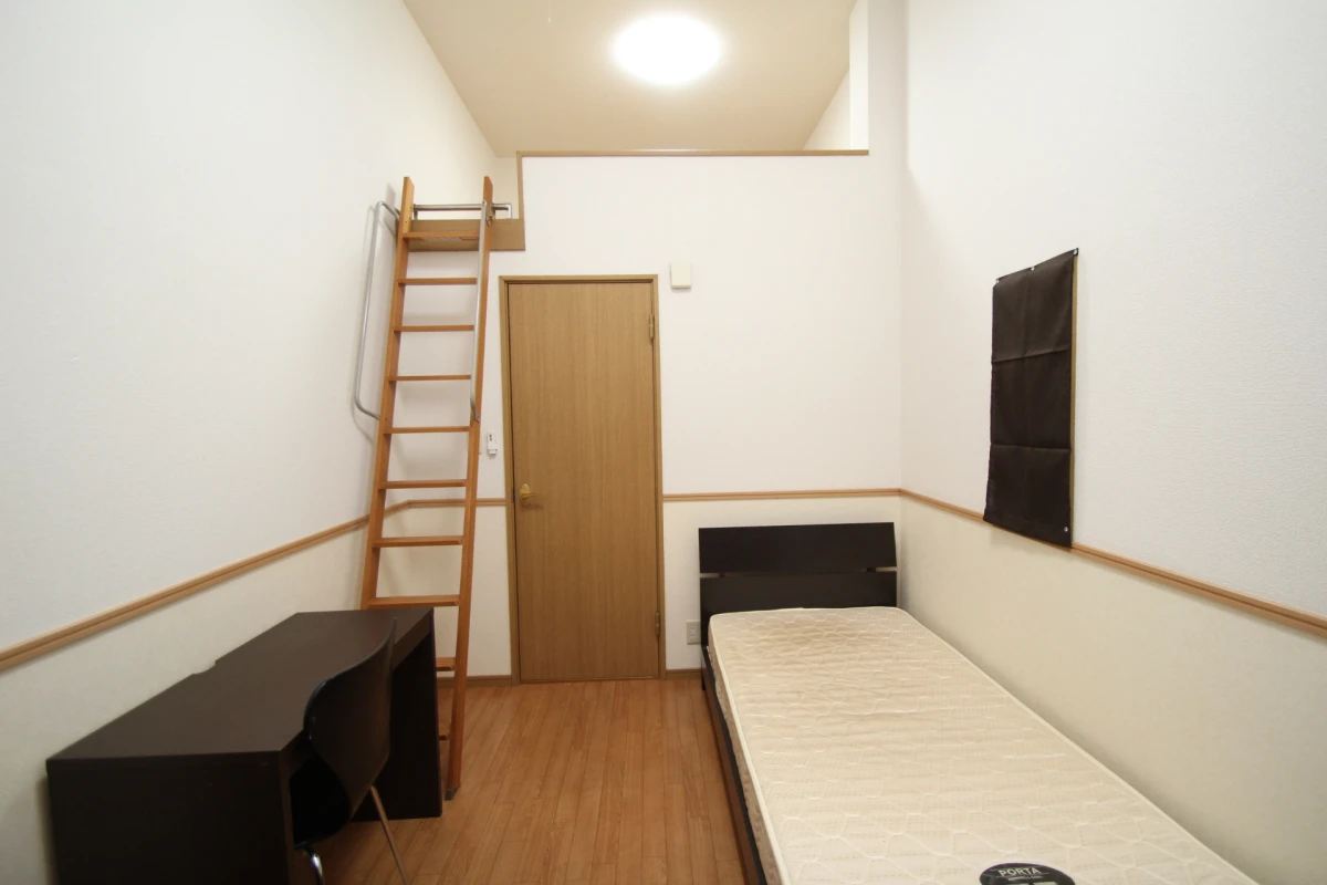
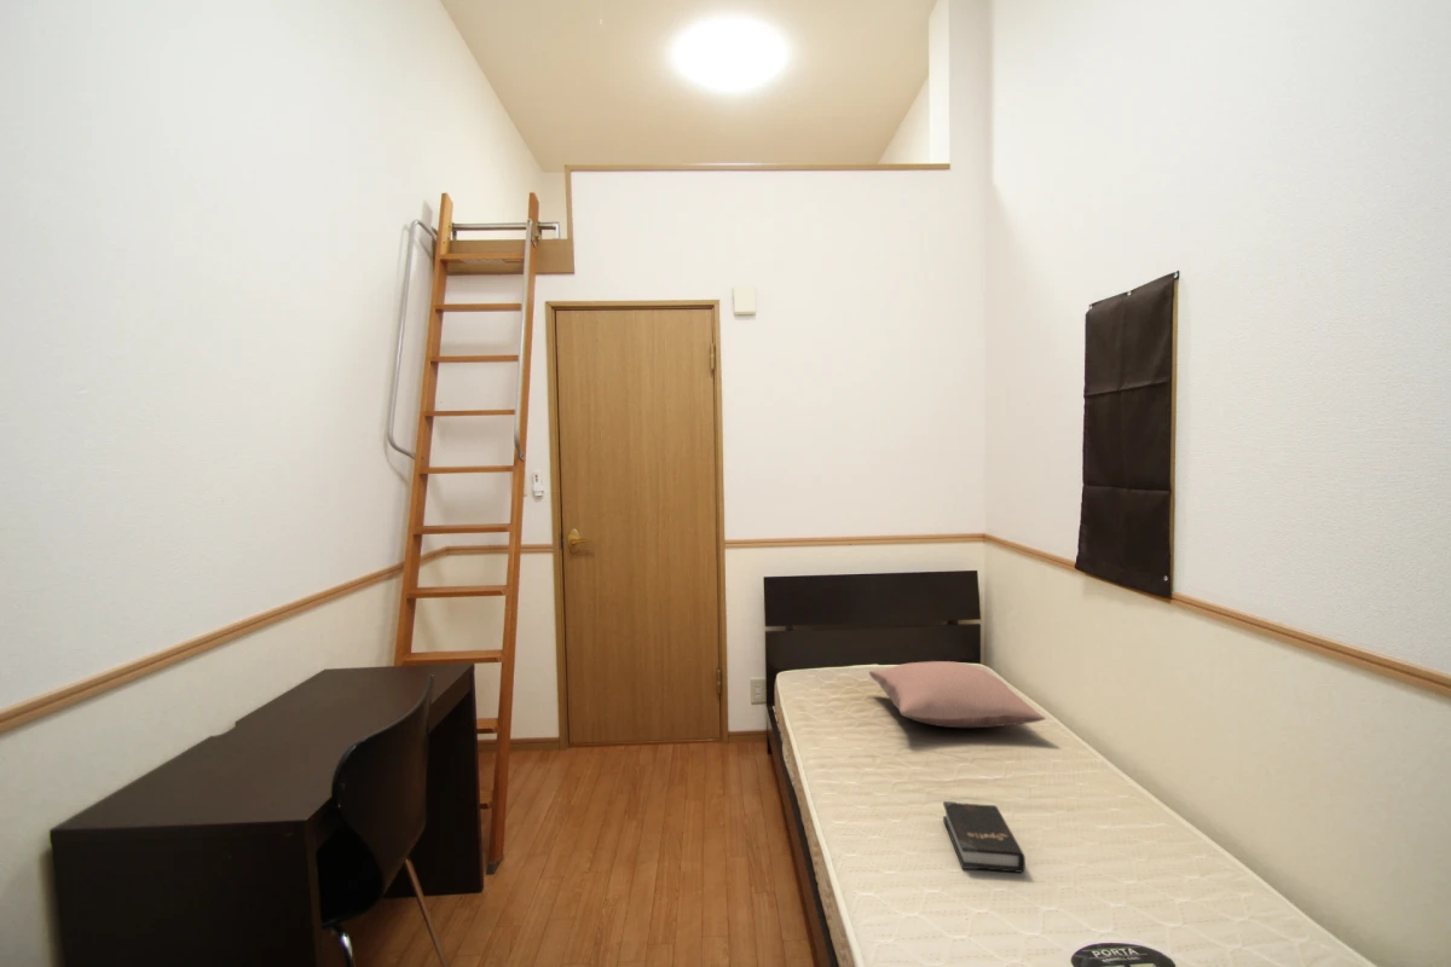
+ pillow (948, 691)
+ hardback book (981, 834)
